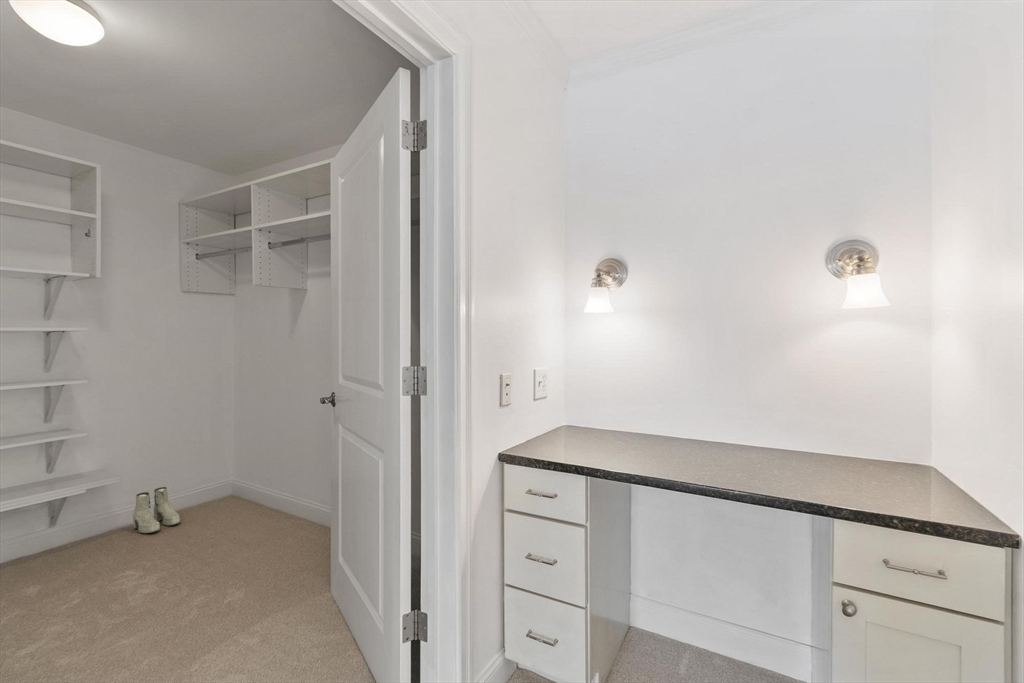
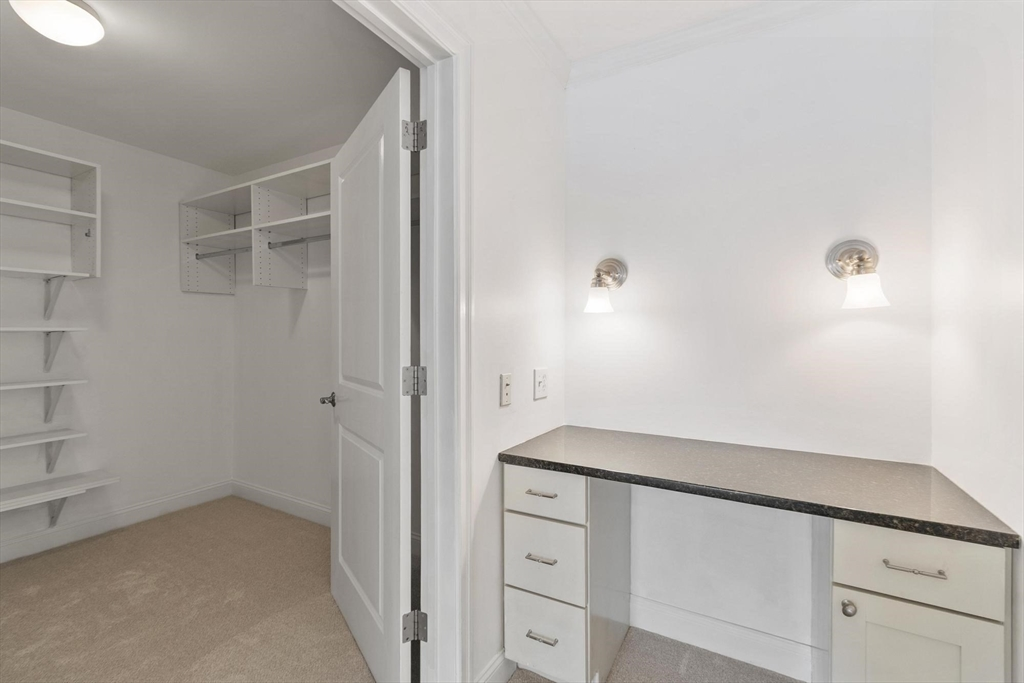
- boots (156, 508)
